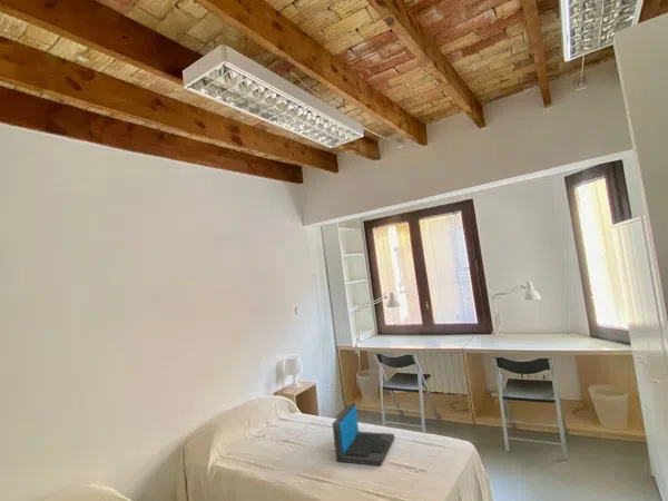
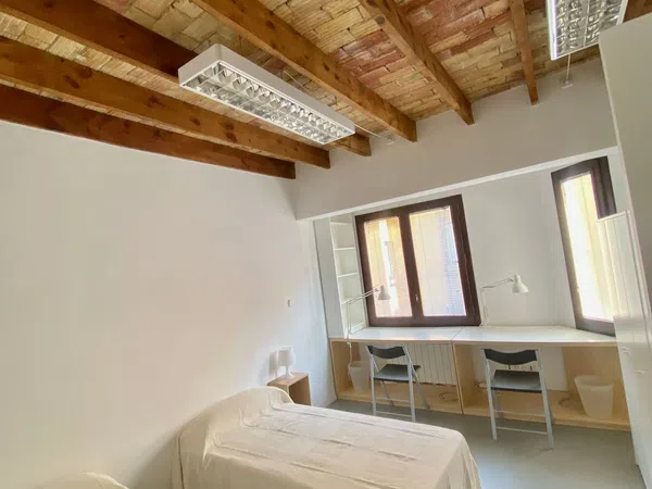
- laptop (364, 432)
